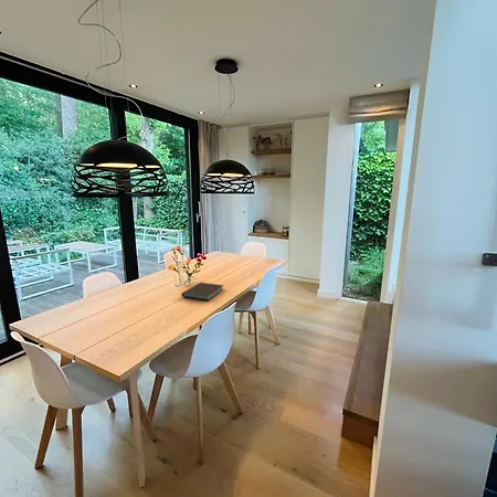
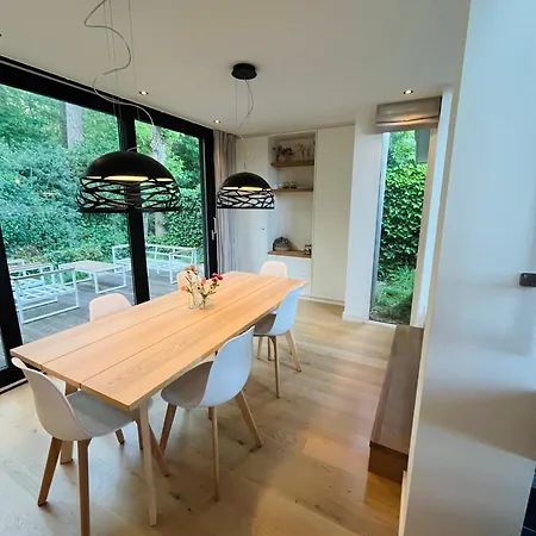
- notebook (203, 290)
